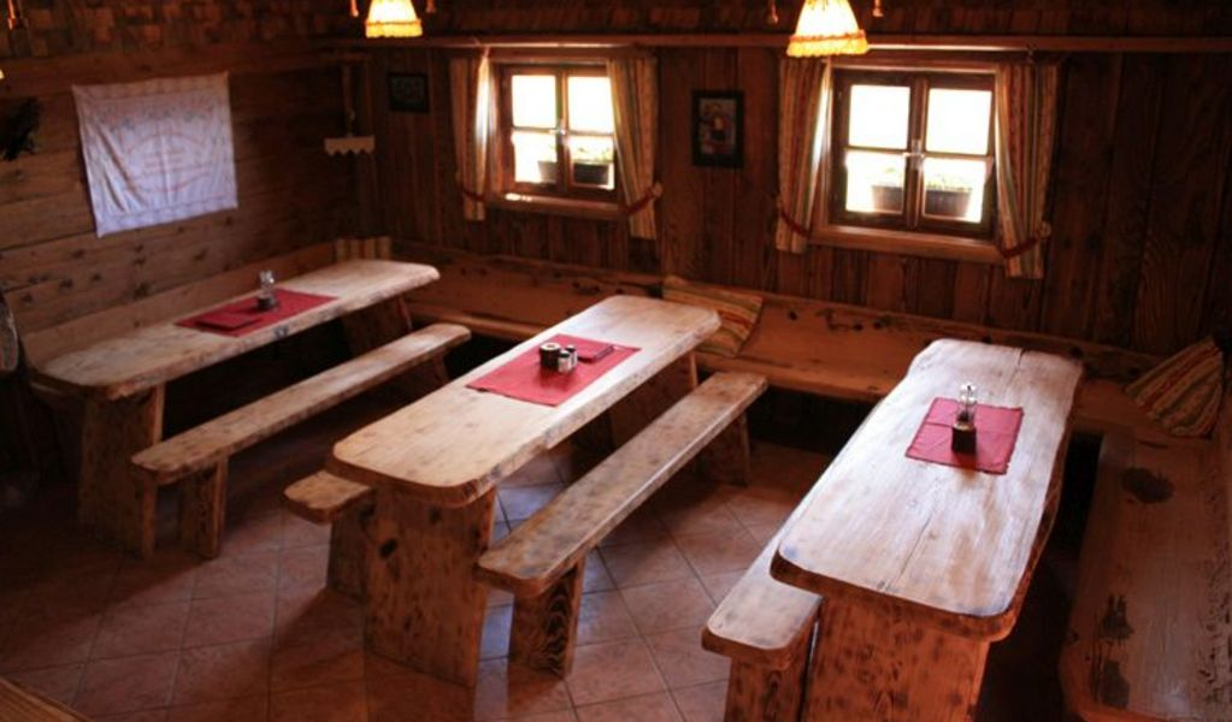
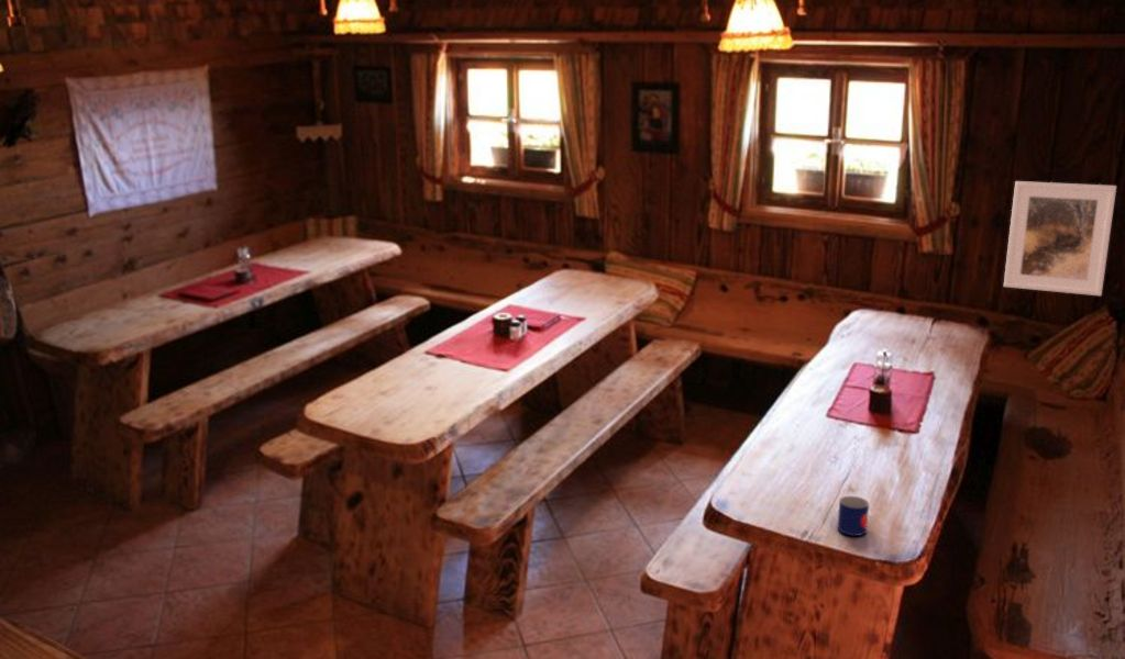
+ mug (854, 513)
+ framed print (1058, 237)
